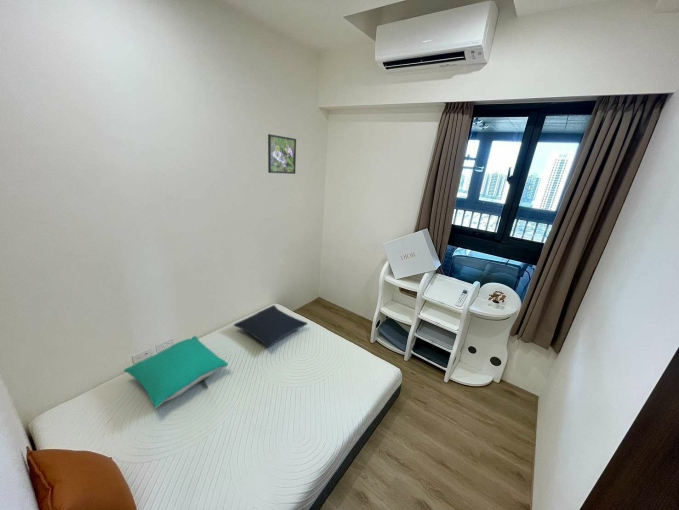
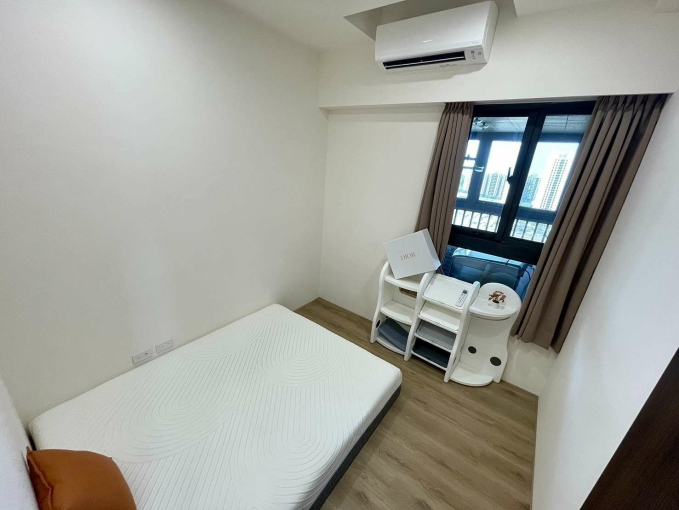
- pillow (178, 367)
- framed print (282, 155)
- pillow (271, 324)
